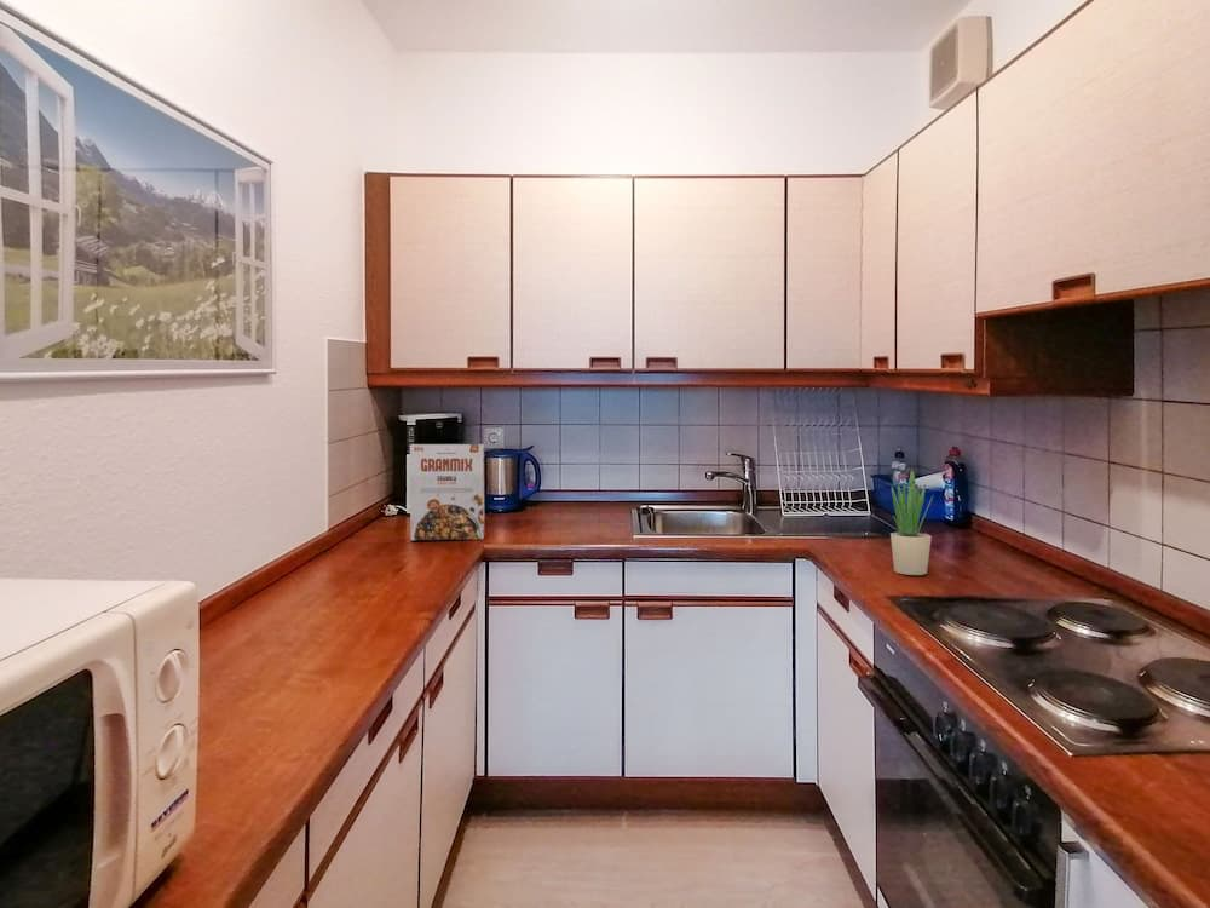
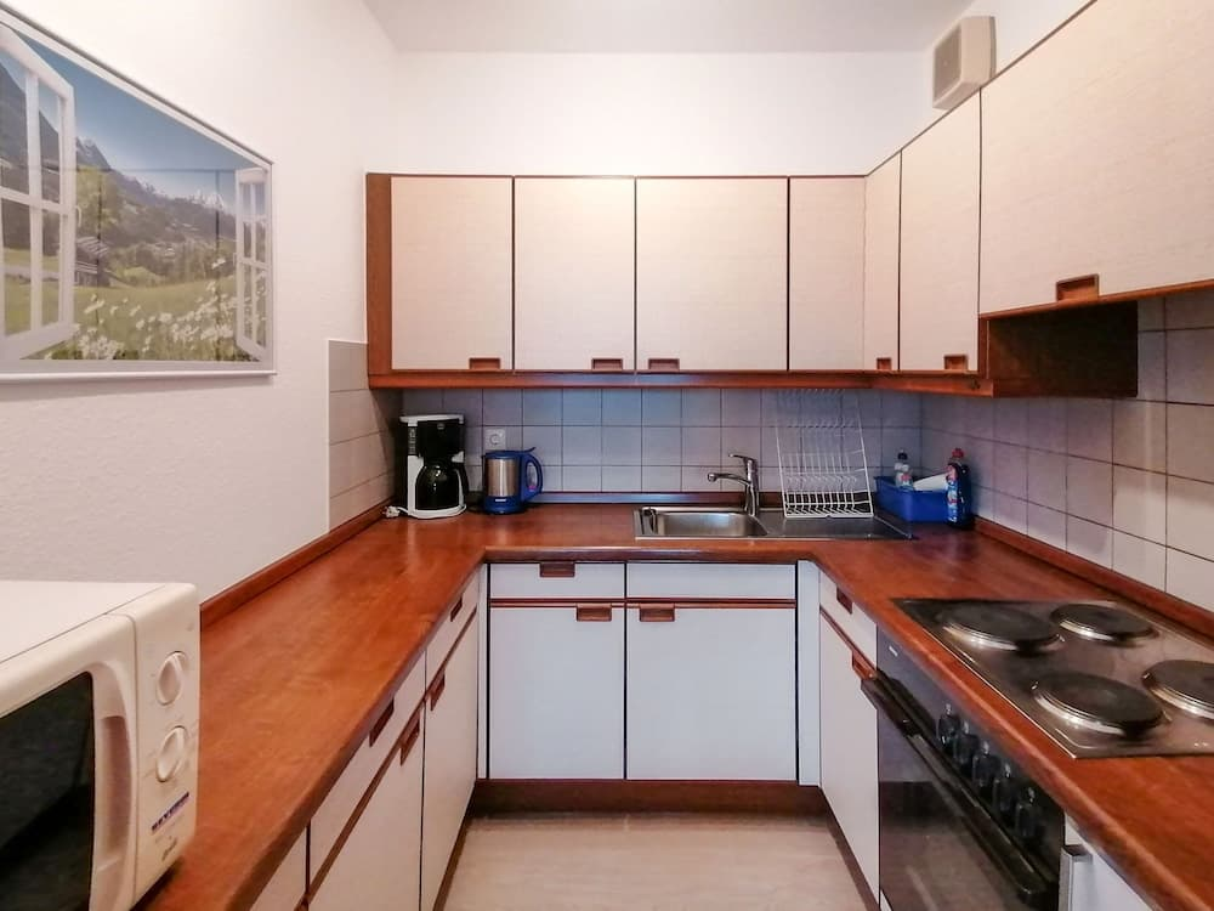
- cereal box (448, 490)
- potted plant (908, 519)
